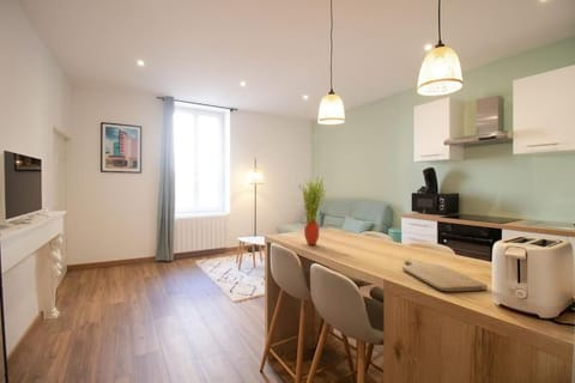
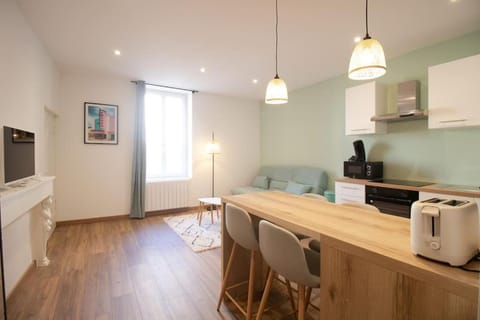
- chopping board (431, 272)
- potted plant (313, 209)
